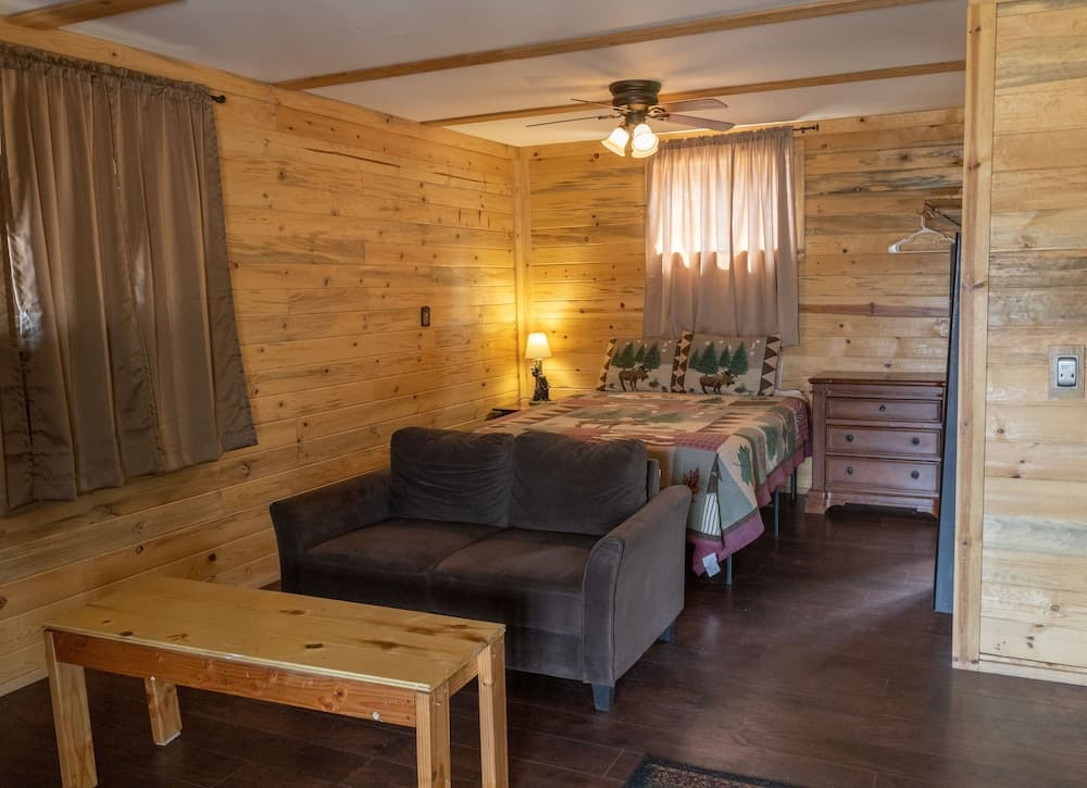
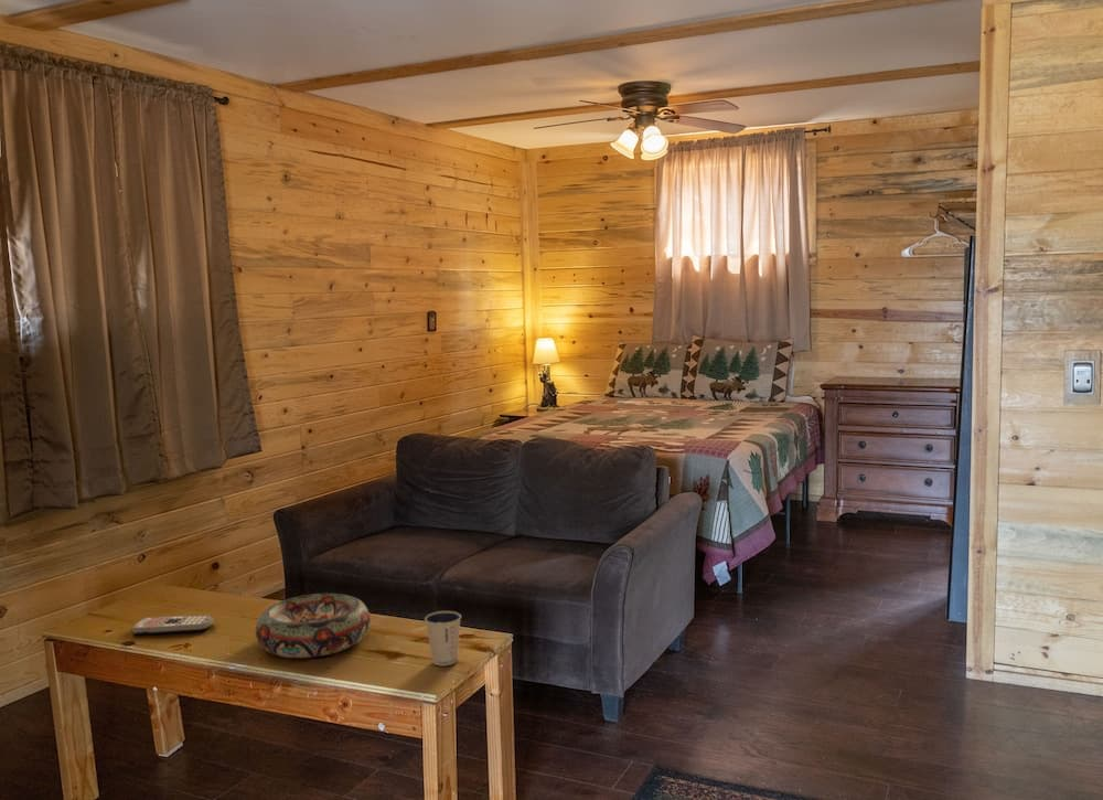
+ dixie cup (443, 639)
+ decorative bowl (313, 625)
+ remote control (174, 625)
